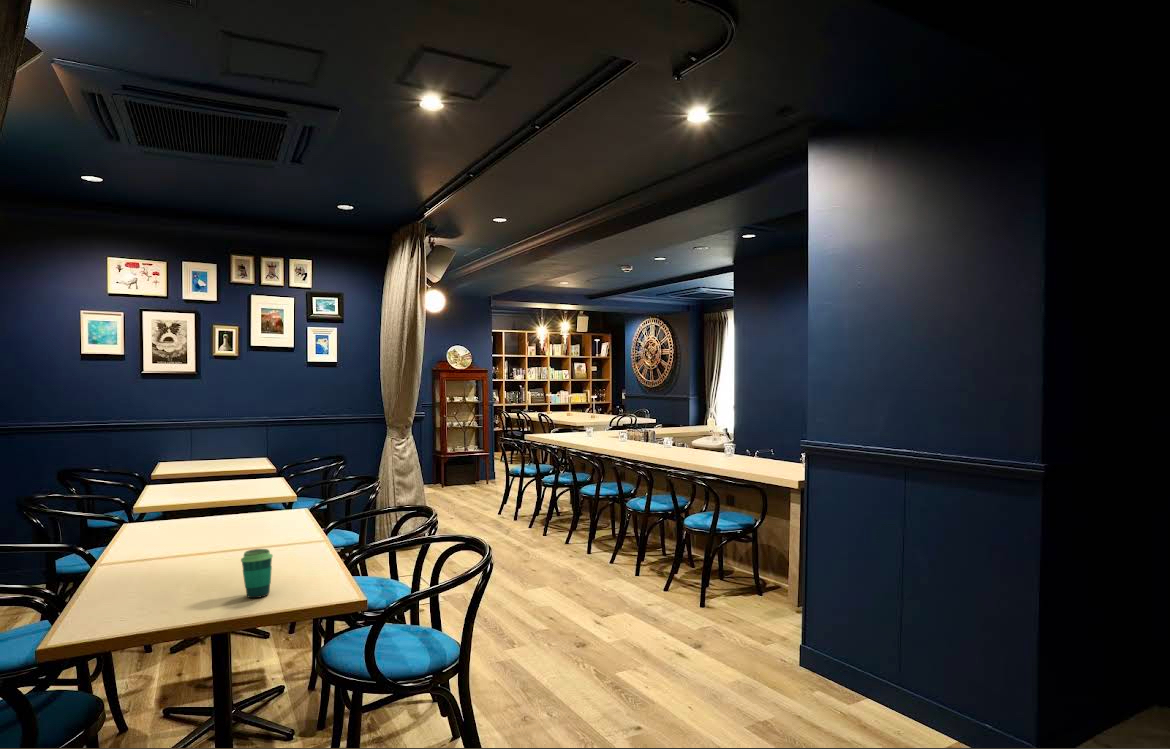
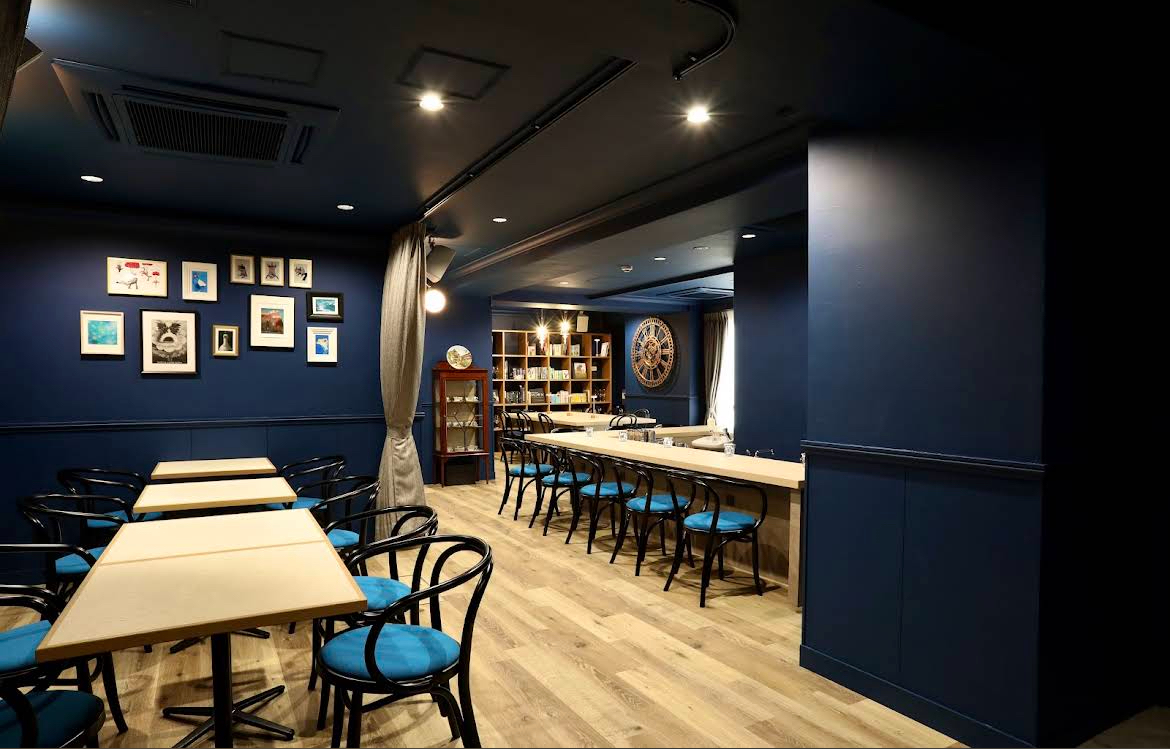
- cup (256, 573)
